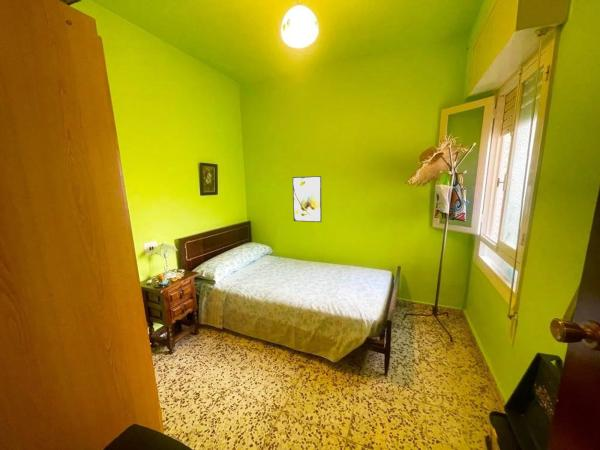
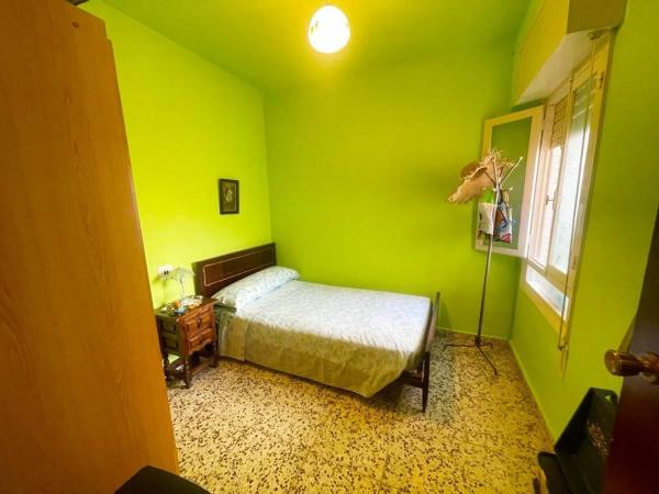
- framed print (306, 199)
